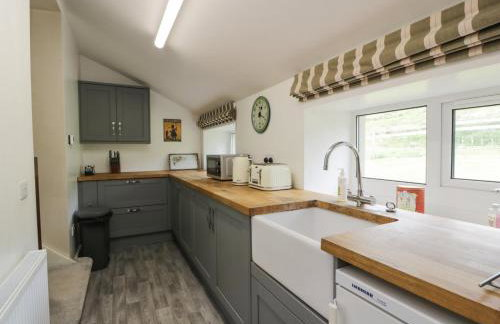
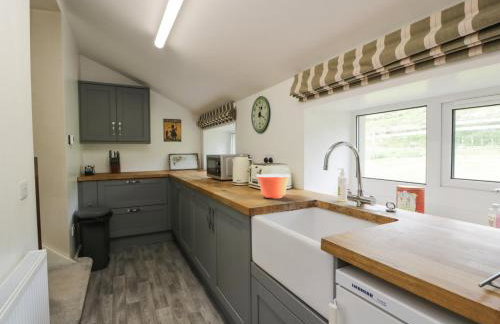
+ mixing bowl (273, 186)
